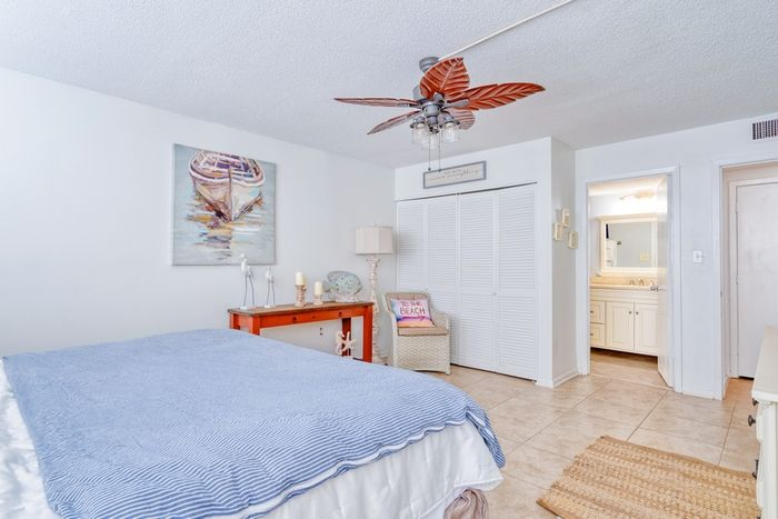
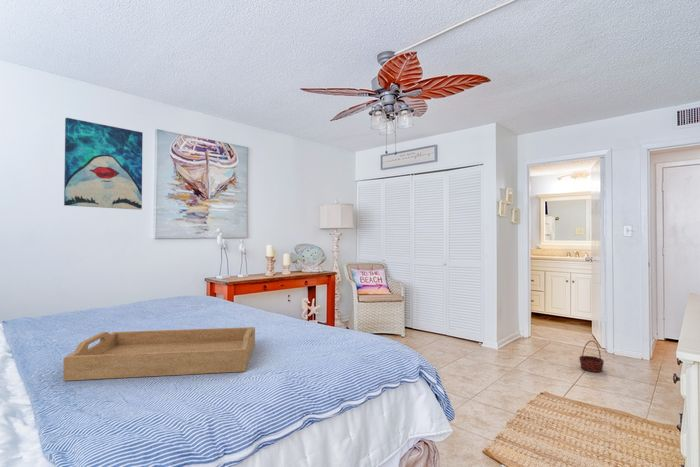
+ basket (591, 356)
+ serving tray (173, 346)
+ wall art (105, 166)
